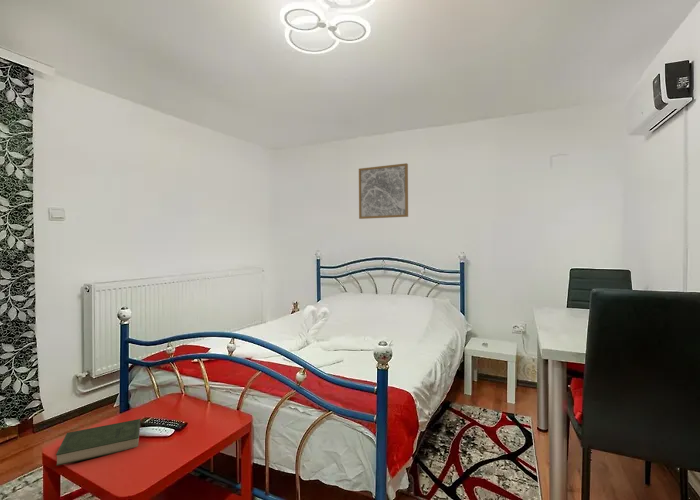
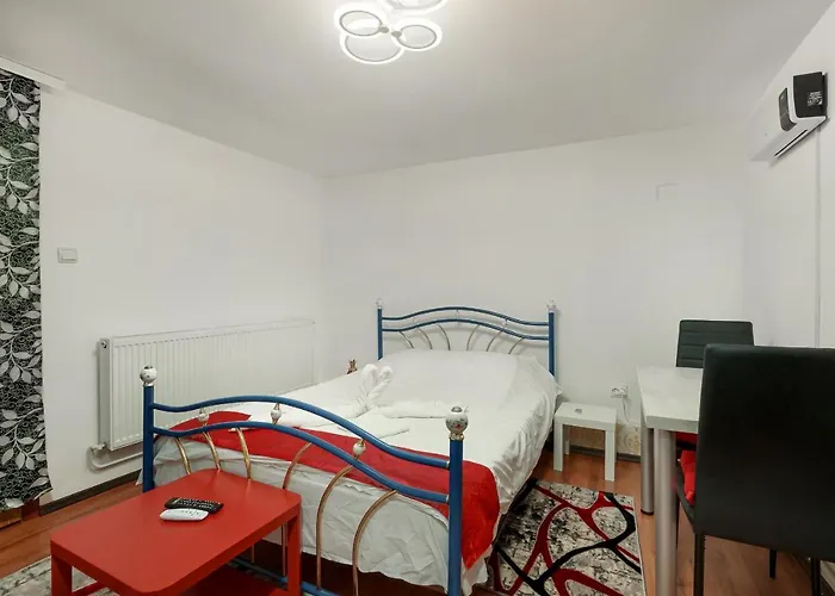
- wall art (382, 192)
- book (102, 439)
